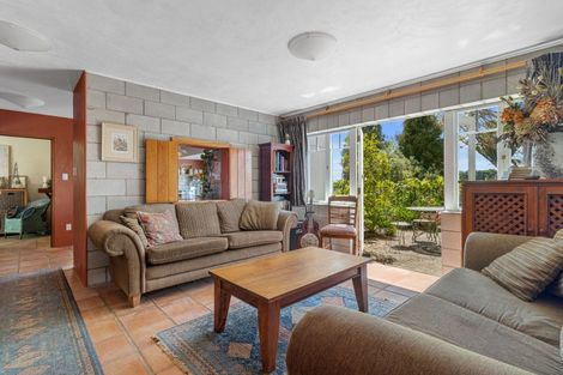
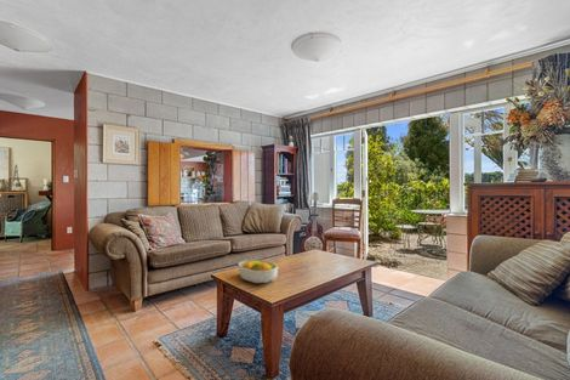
+ fruit bowl (257, 268)
